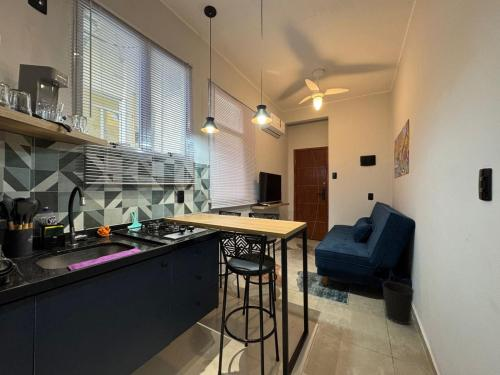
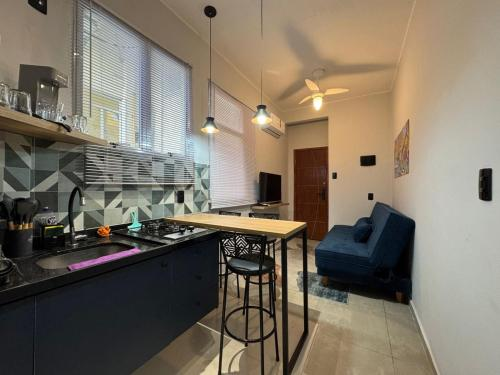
- wastebasket (397, 302)
